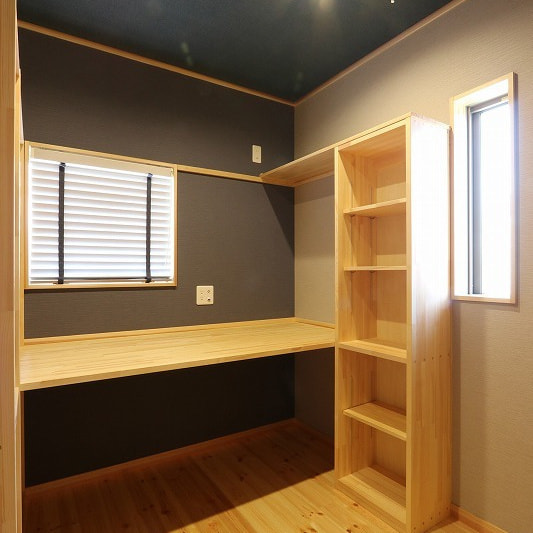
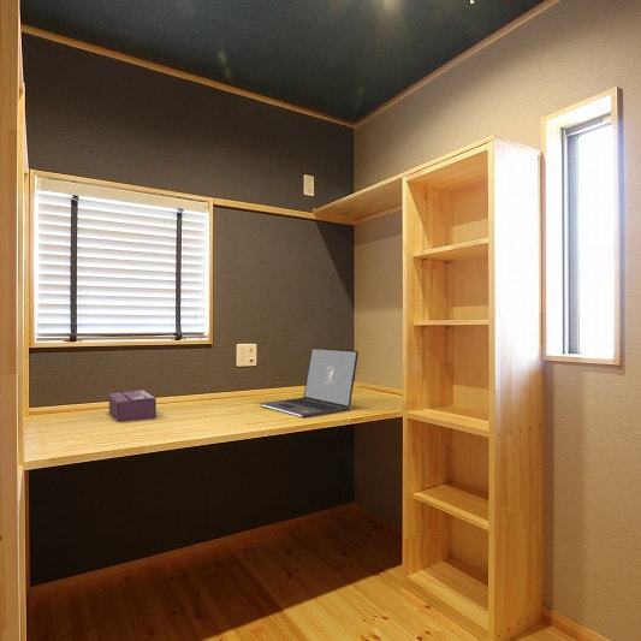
+ laptop (308, 379)
+ tissue box (131, 404)
